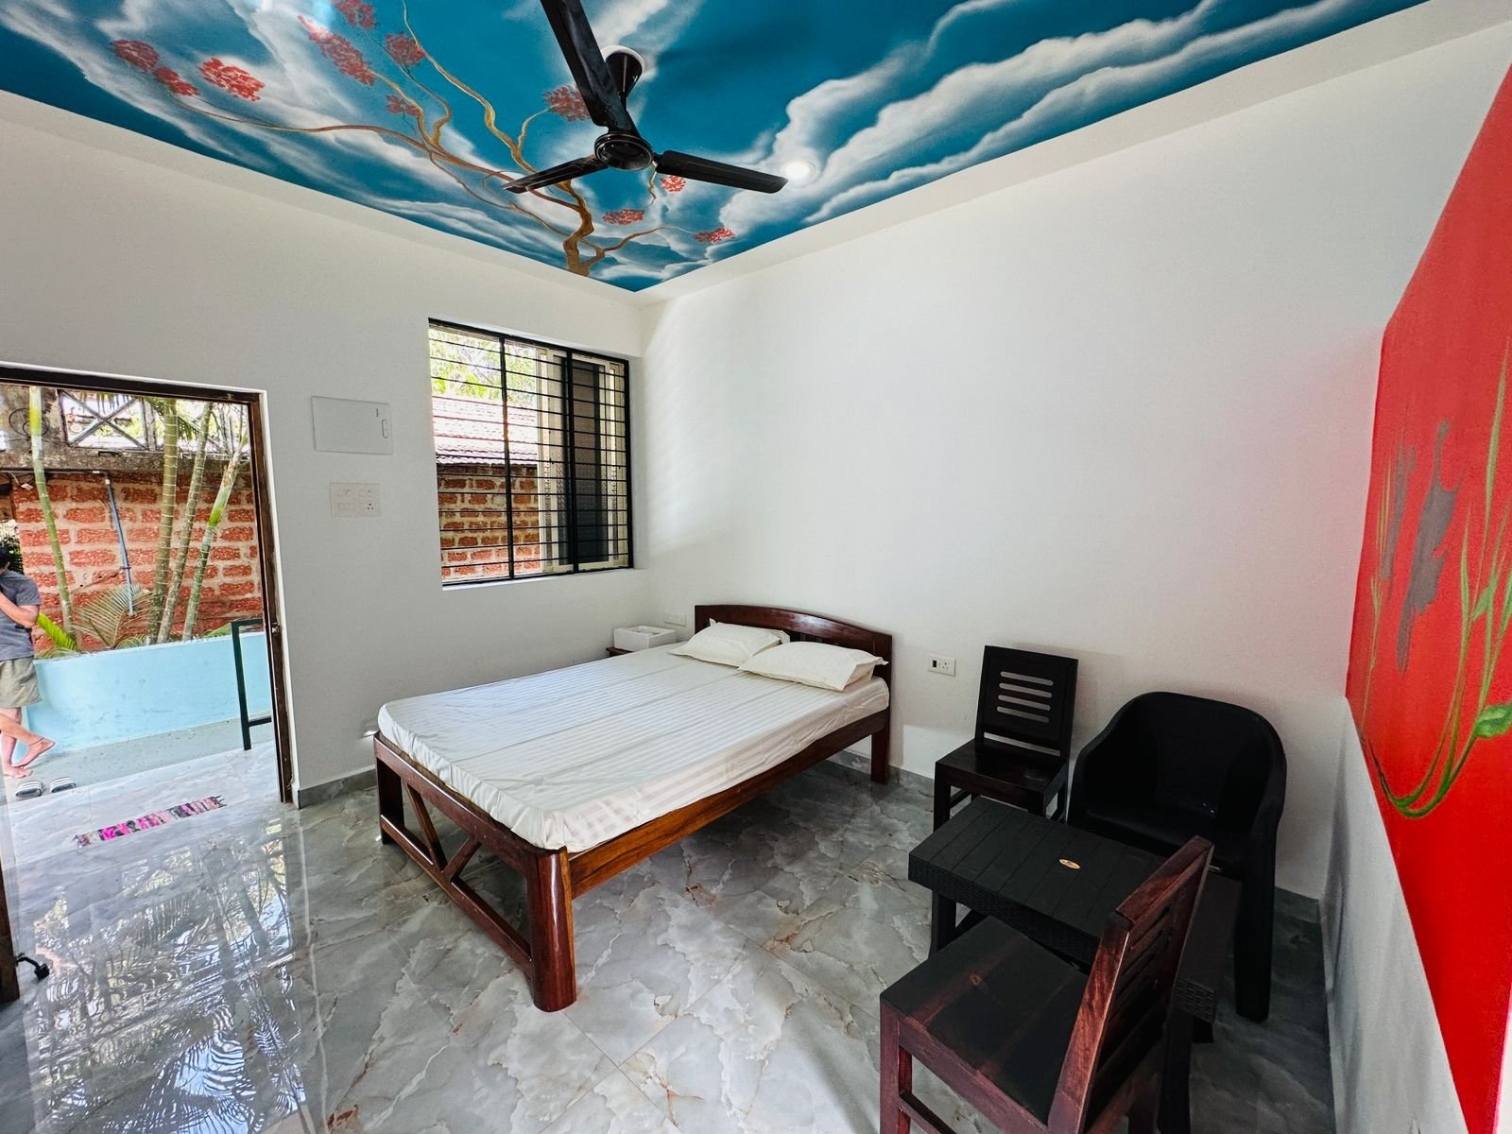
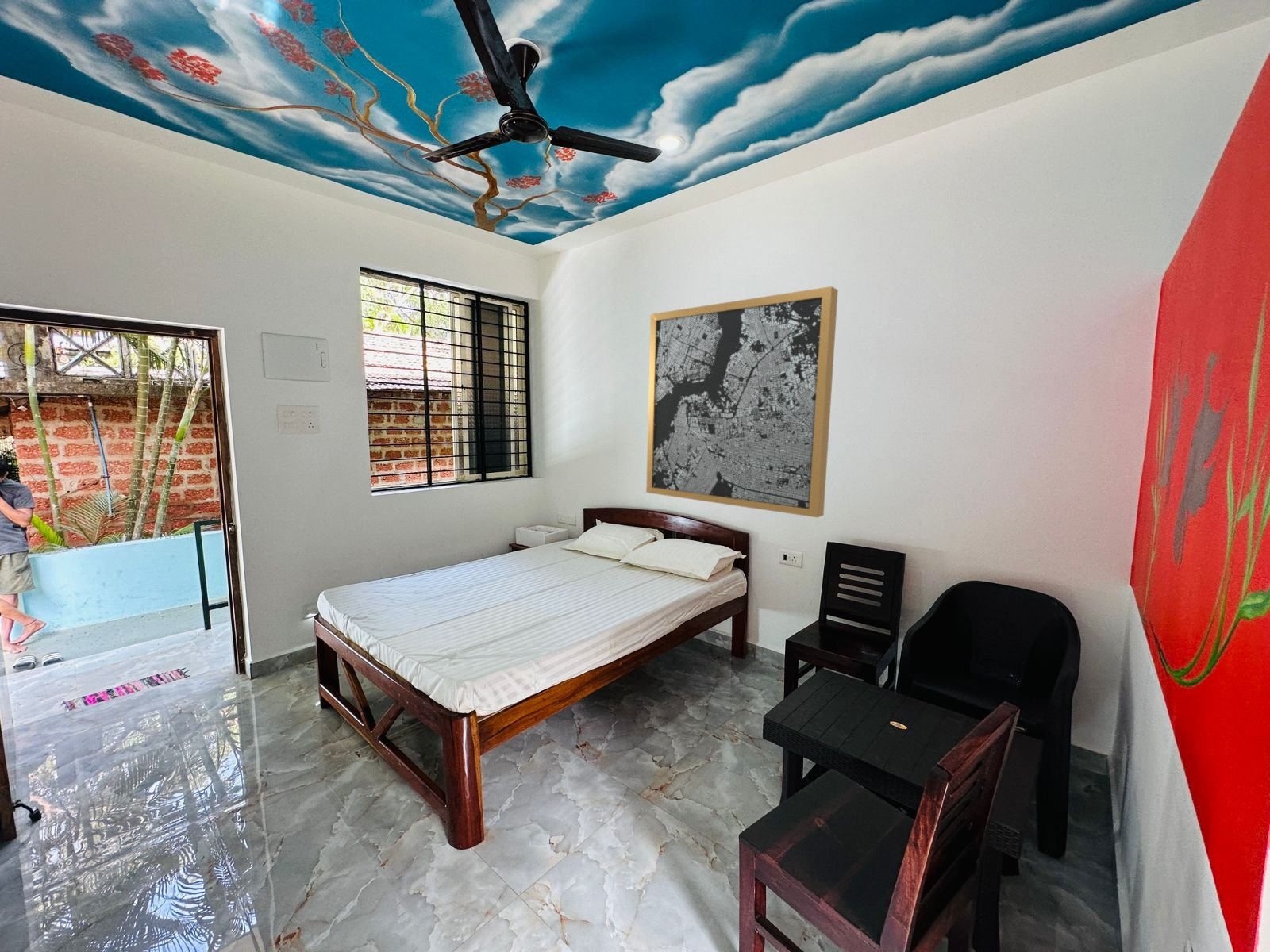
+ wall art (729, 405)
